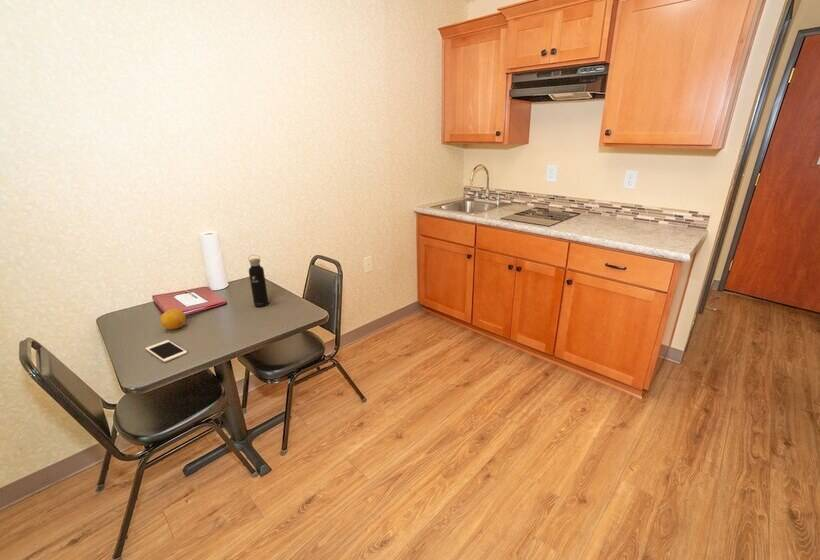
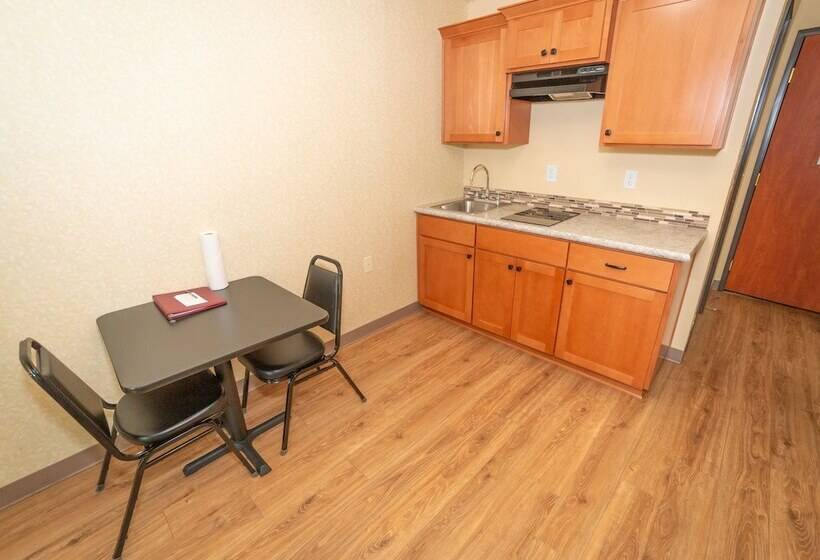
- cell phone (166, 350)
- fruit (173, 319)
- water bottle (257, 280)
